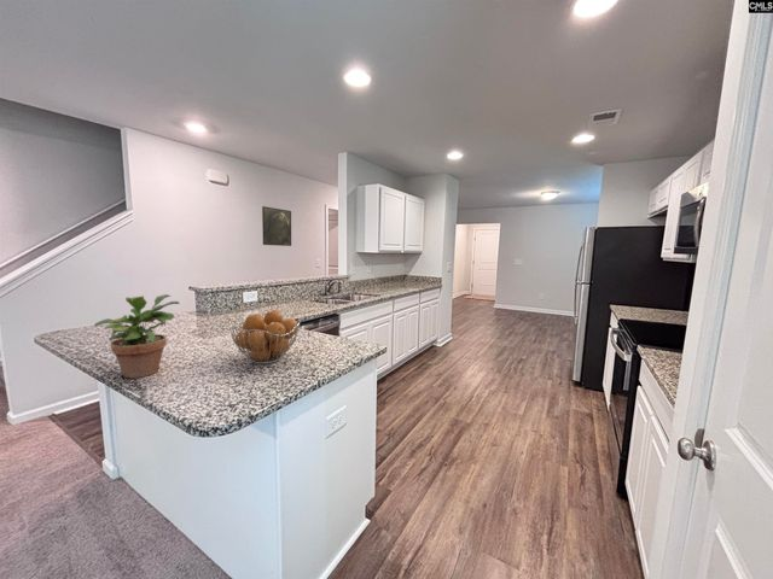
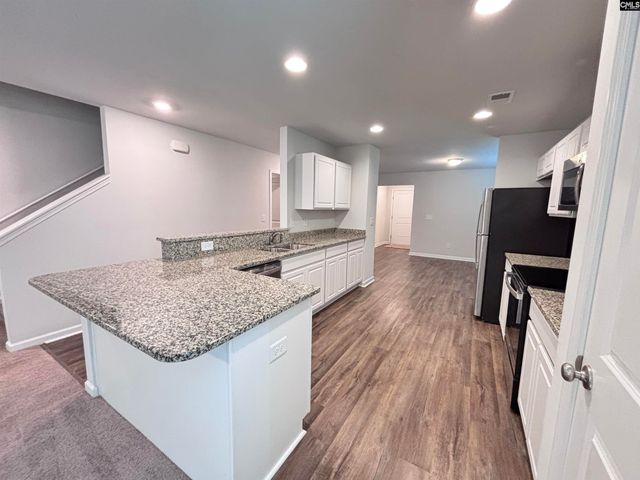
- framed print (277, 227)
- potted plant (139, 332)
- fruit basket (266, 335)
